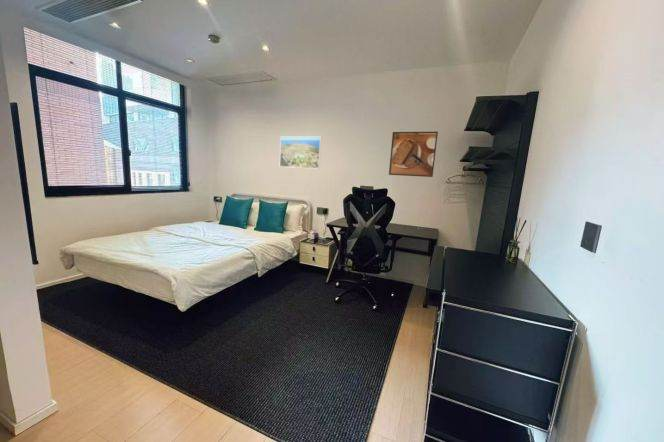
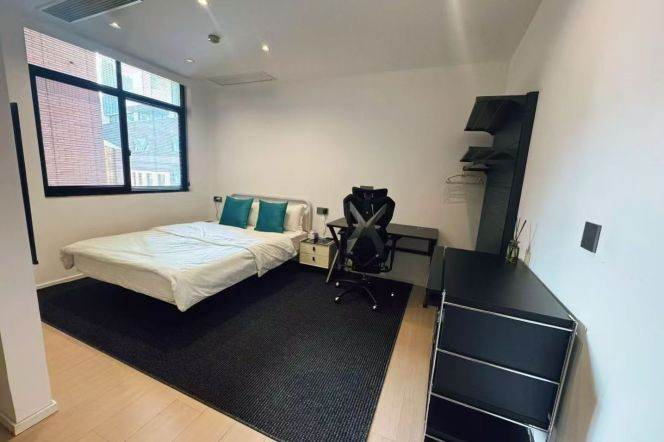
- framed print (299, 152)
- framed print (412, 154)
